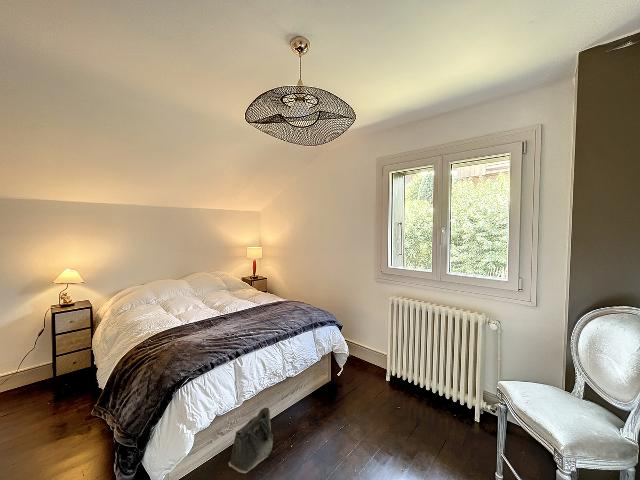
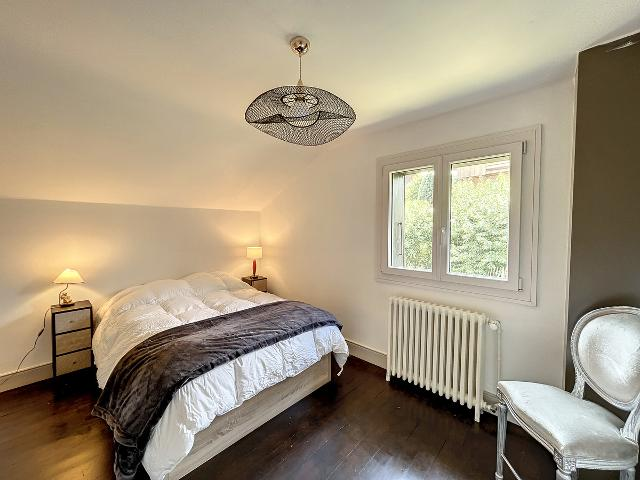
- saddlebag (253, 435)
